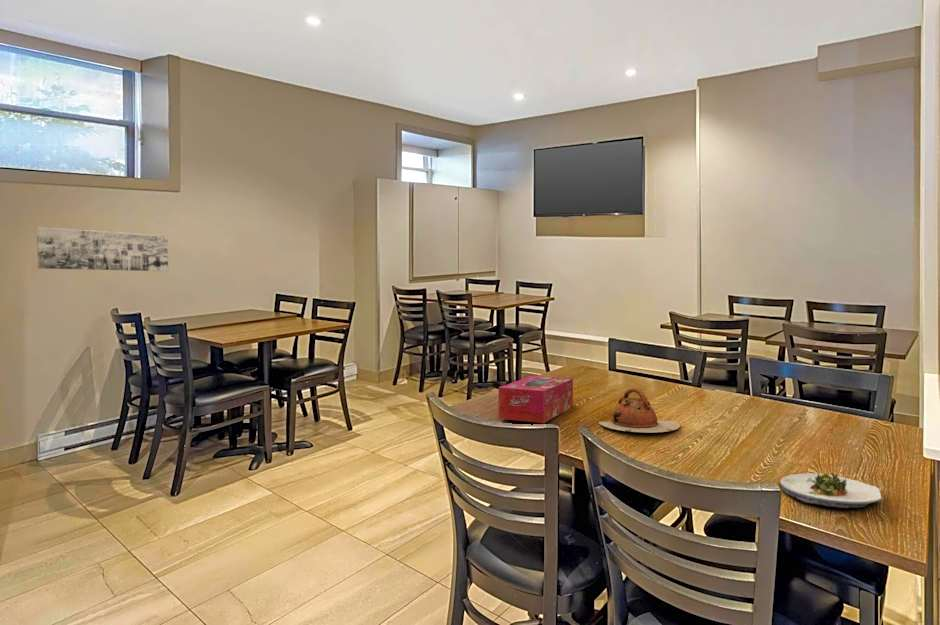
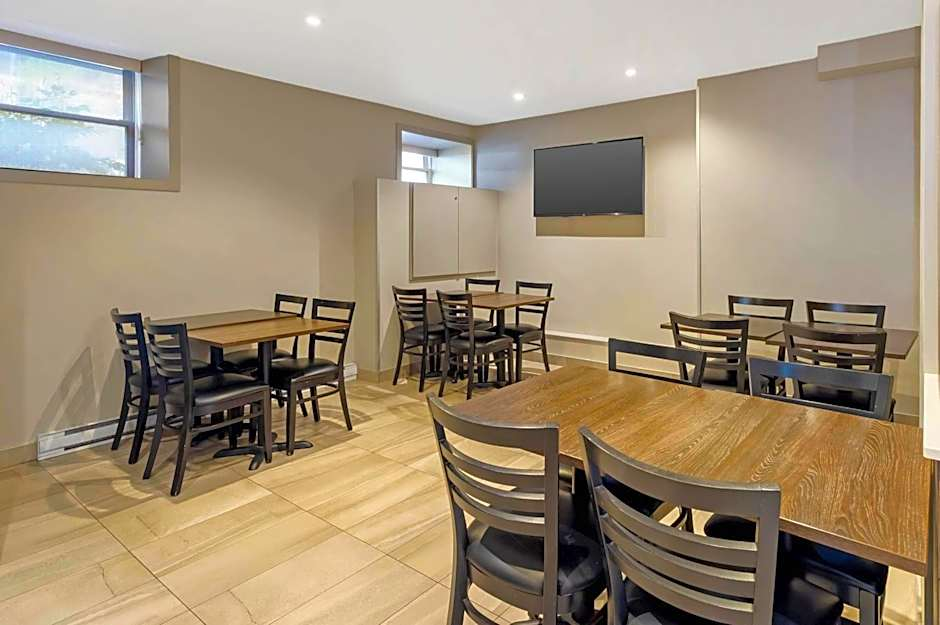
- tissue box (537, 397)
- teapot (638, 405)
- wall art (107, 250)
- salad plate (828, 483)
